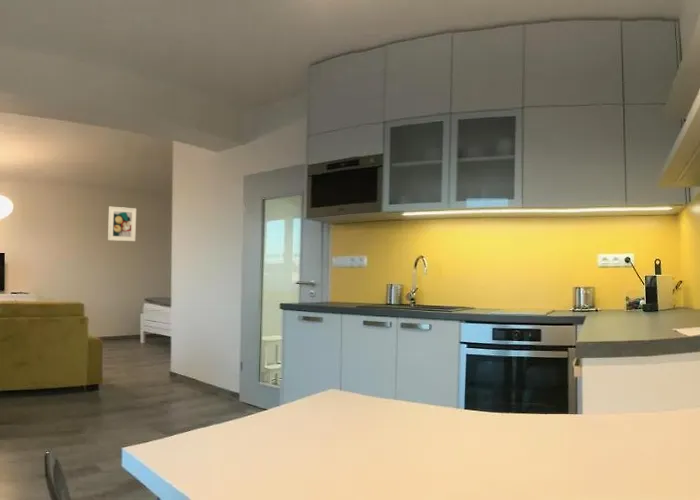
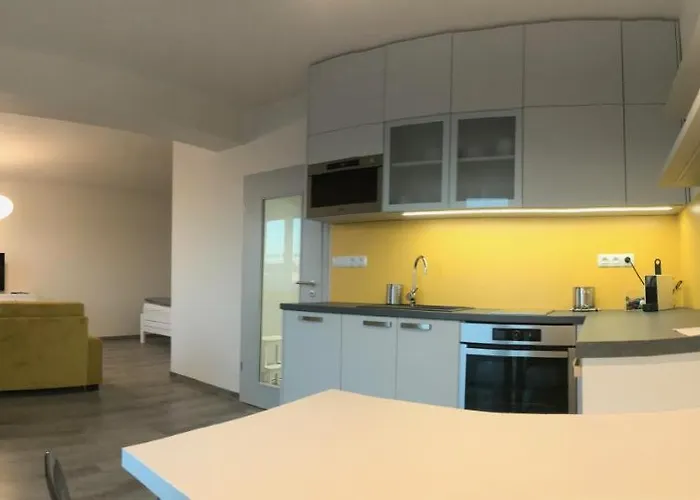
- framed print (122, 224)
